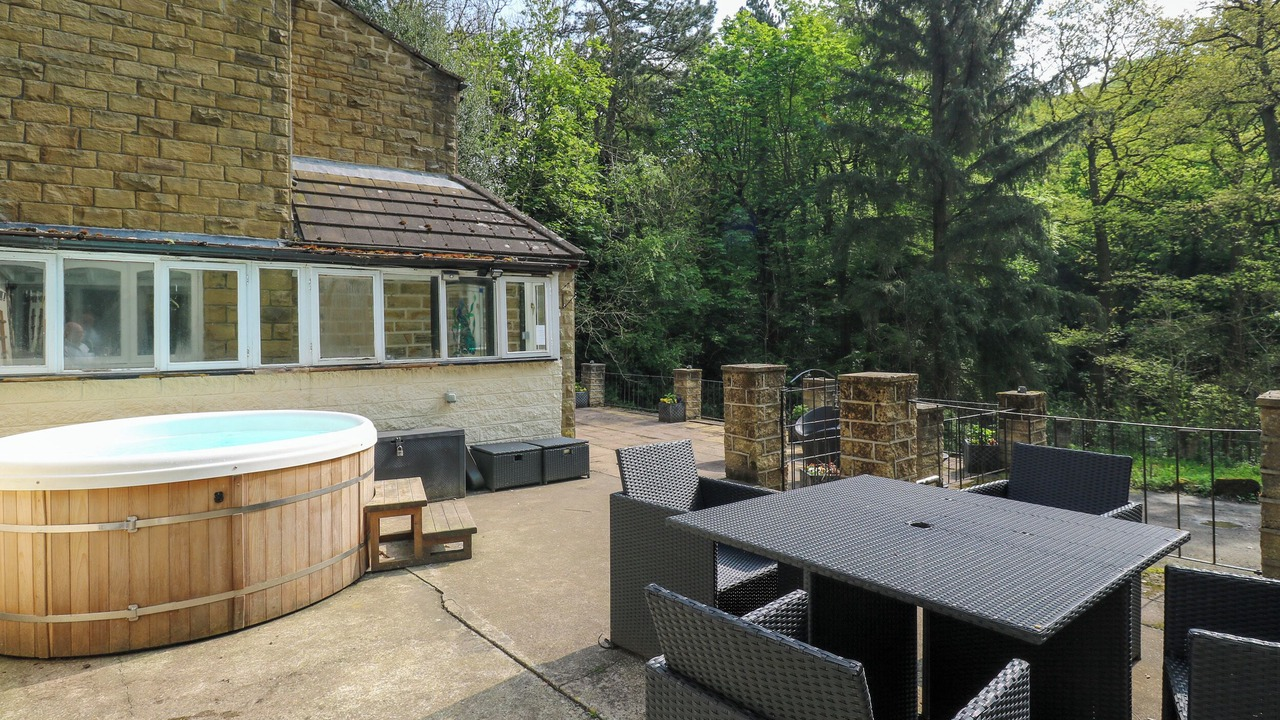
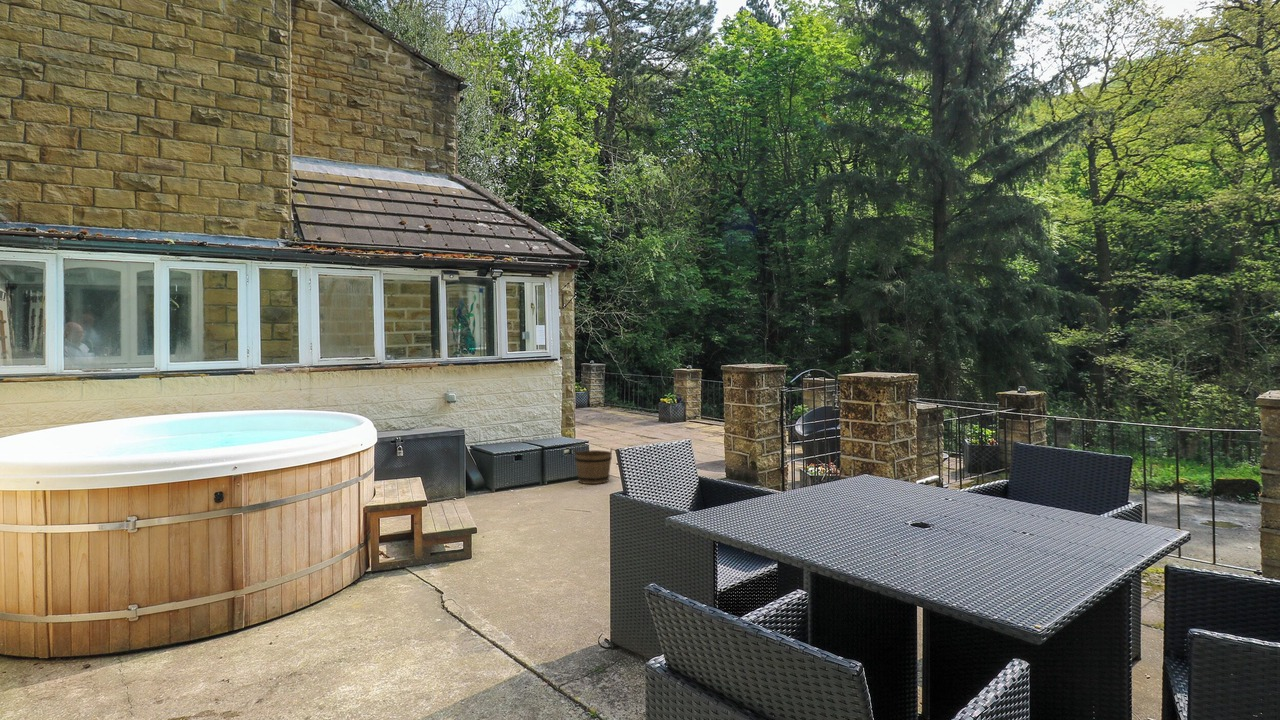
+ bucket (593, 464)
